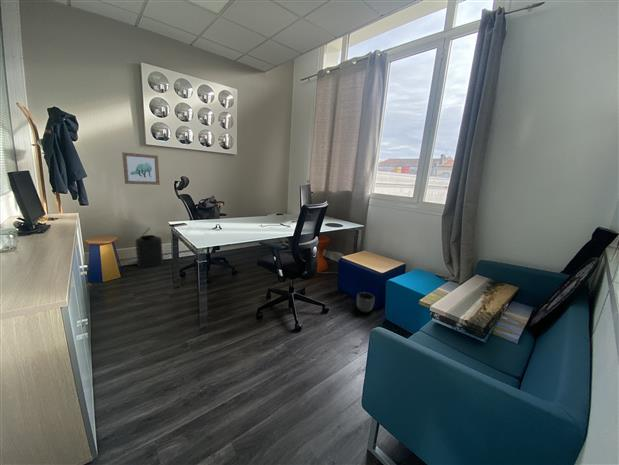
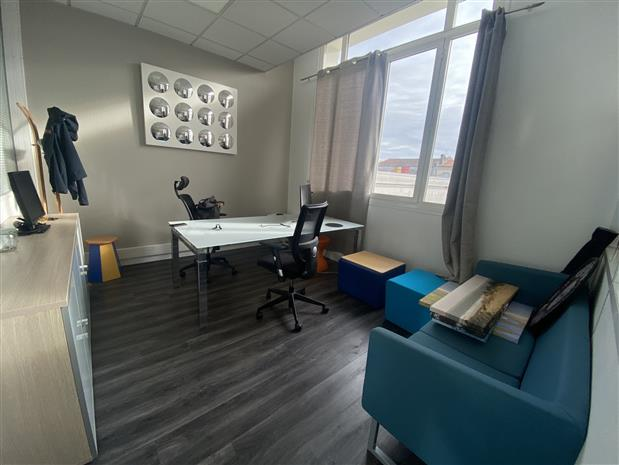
- planter (365, 303)
- wall art (141, 169)
- trash can (149, 245)
